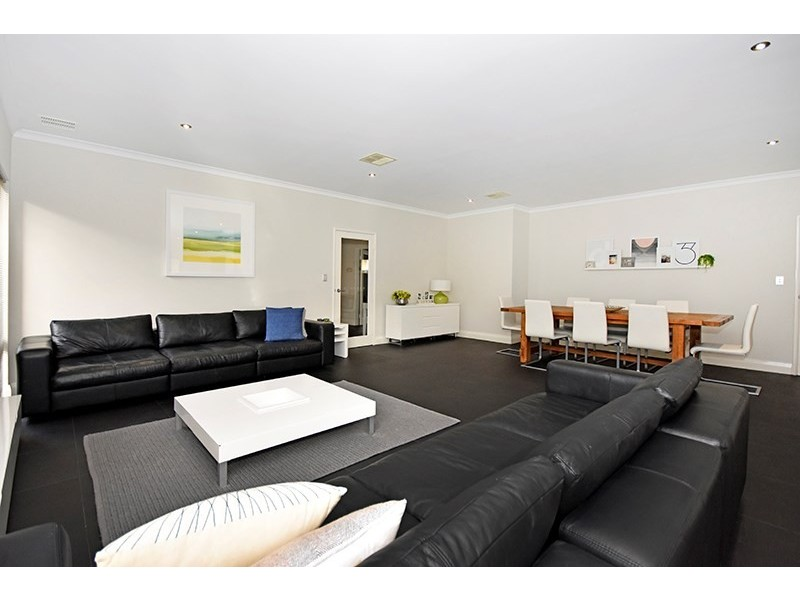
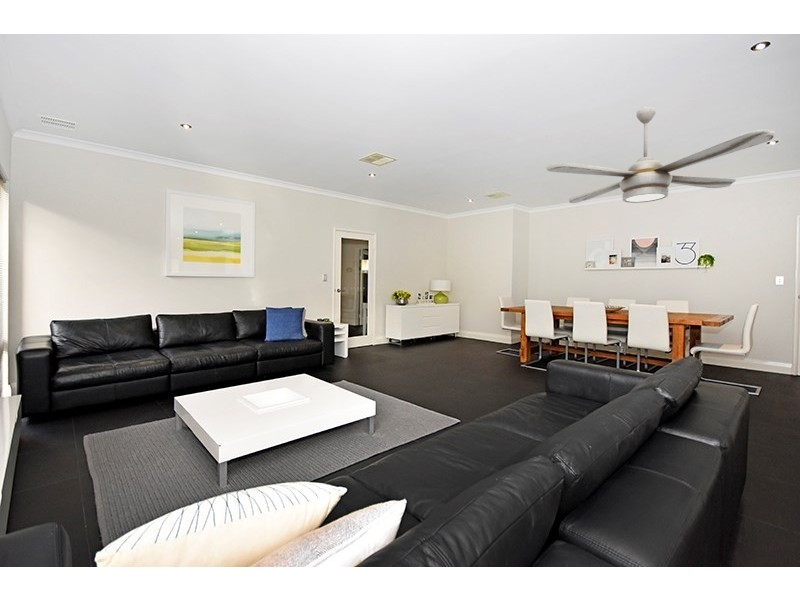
+ ceiling fan (645, 154)
